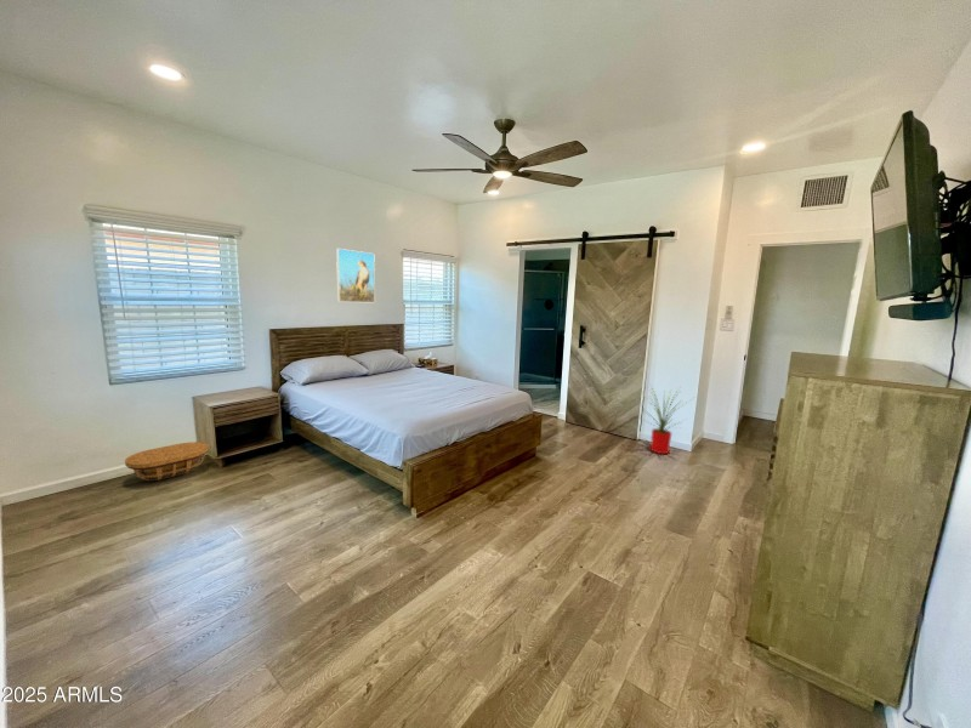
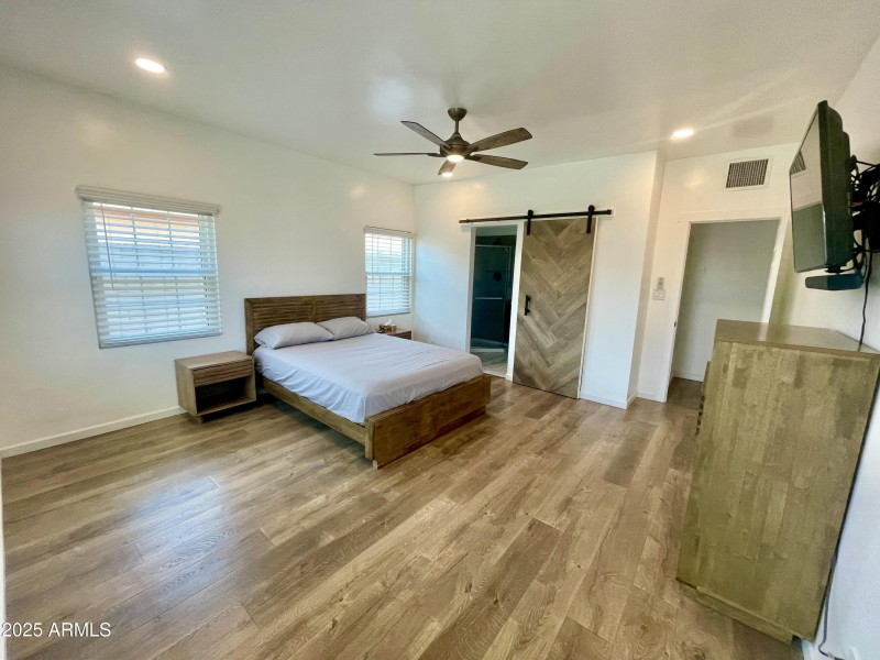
- house plant (663, 419)
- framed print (356, 277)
- basket (170, 463)
